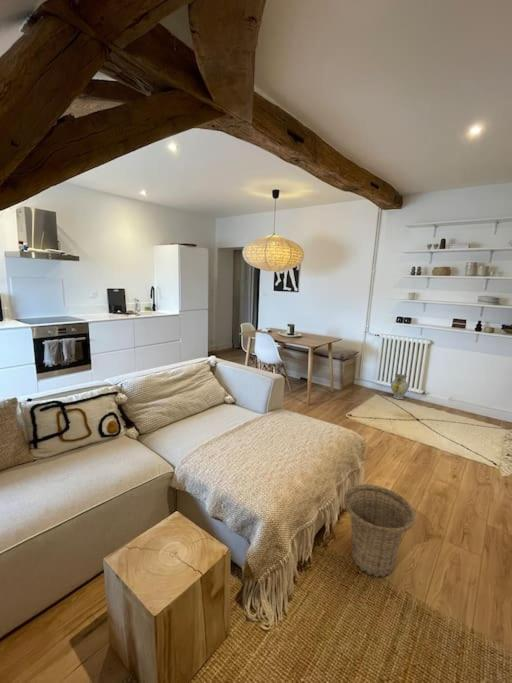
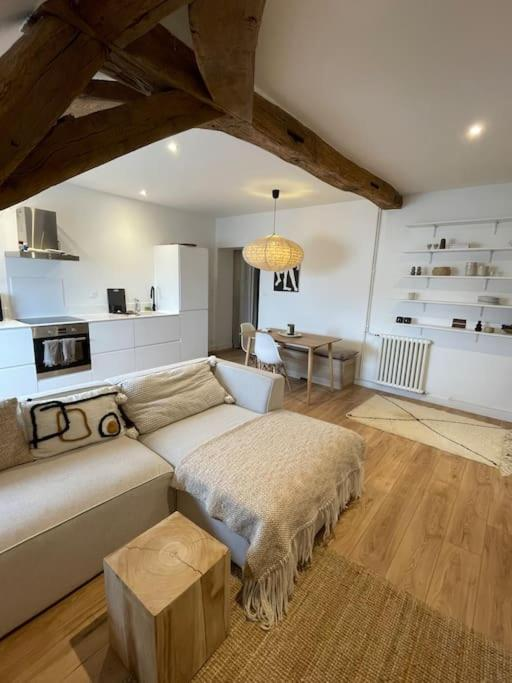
- ceramic jug (399, 386)
- basket (375, 532)
